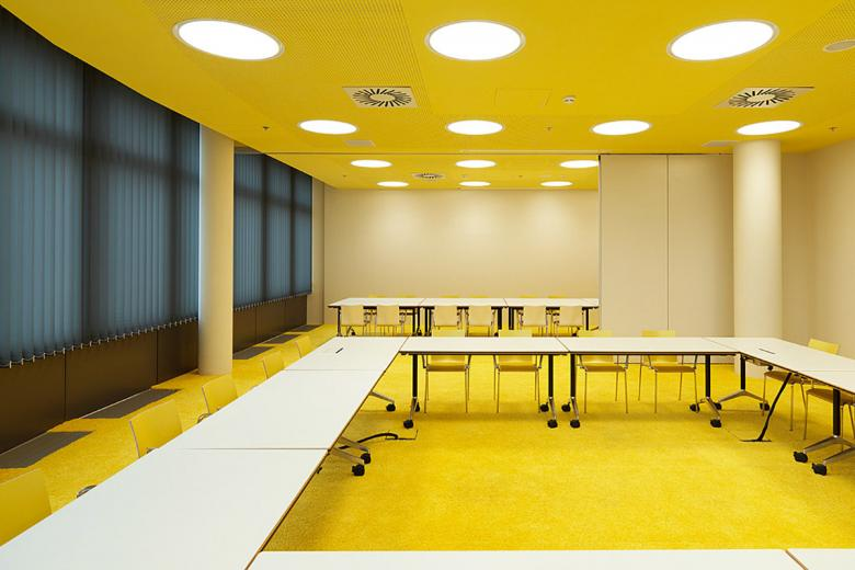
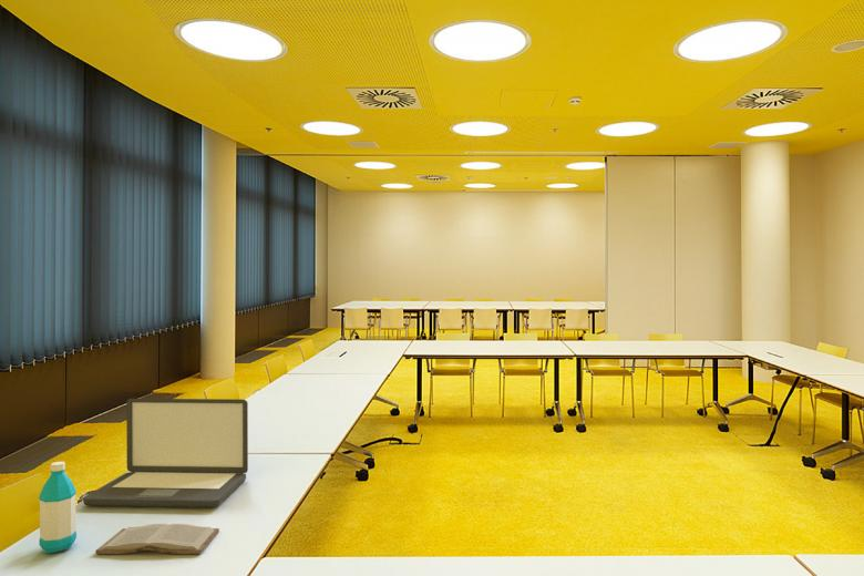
+ water bottle (58, 505)
+ book (160, 537)
+ laptop (169, 449)
